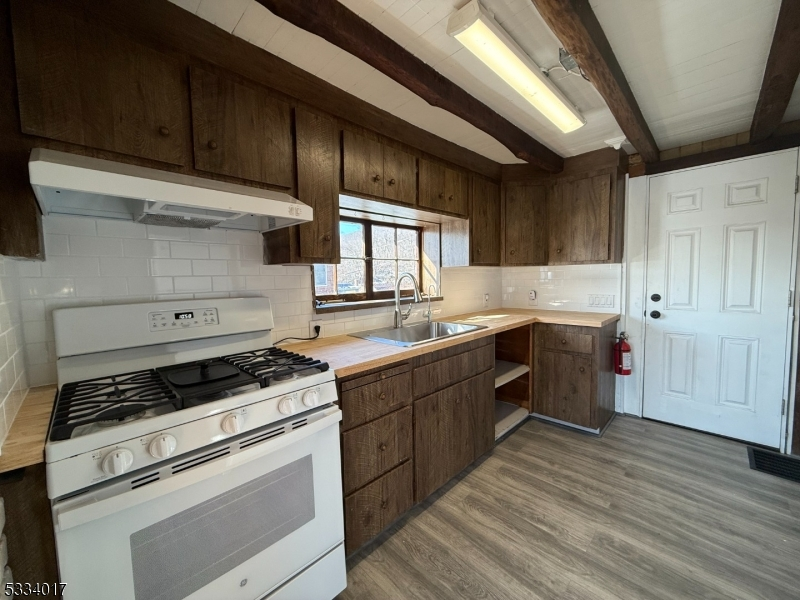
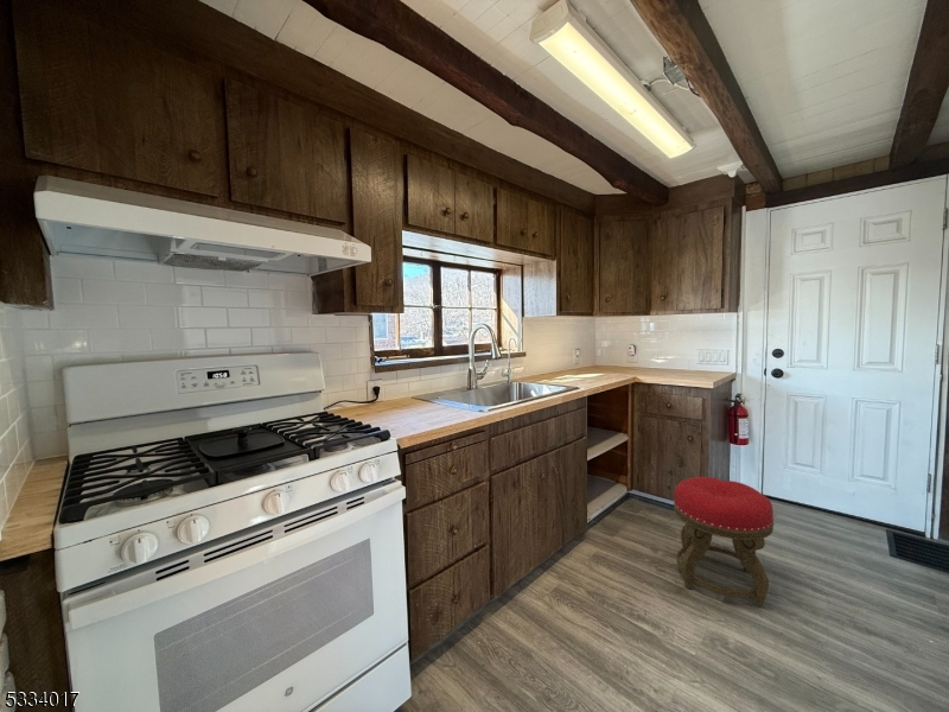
+ stool (720, 533)
